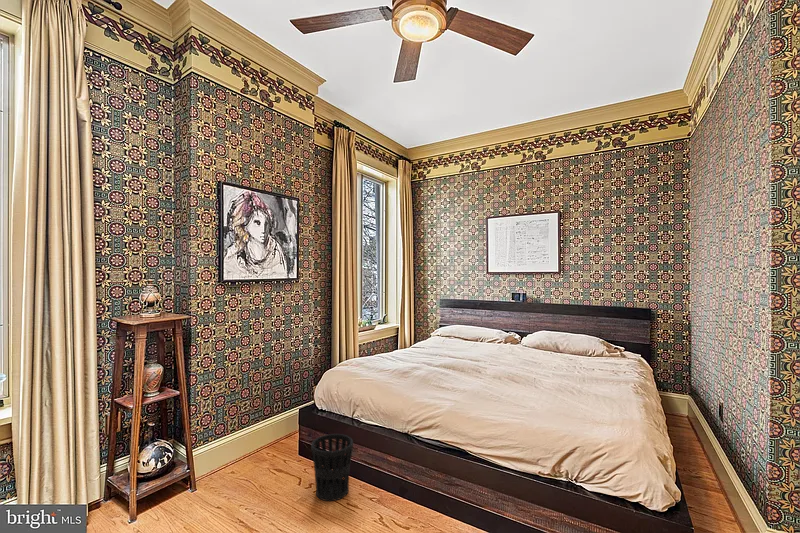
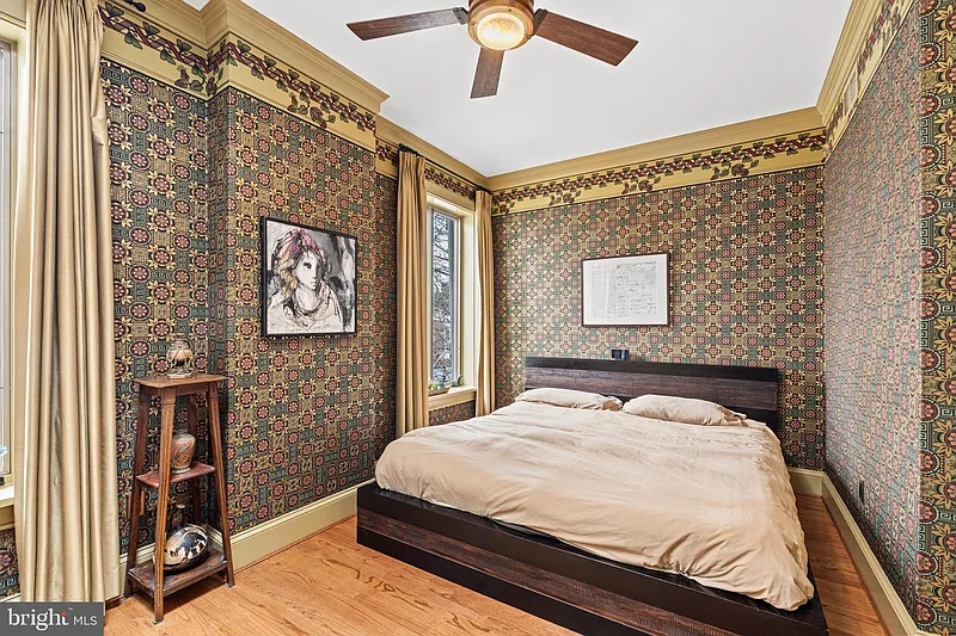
- wastebasket (332, 466)
